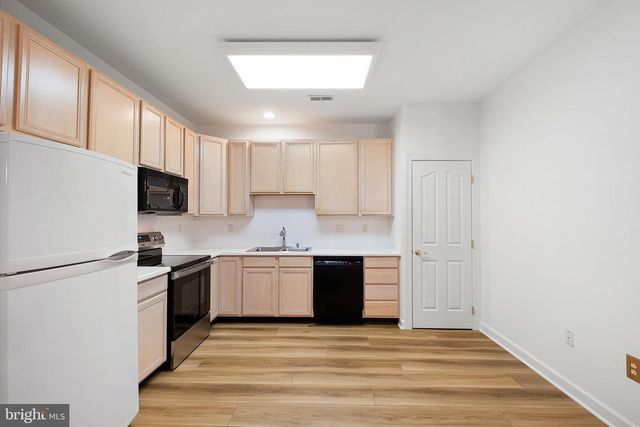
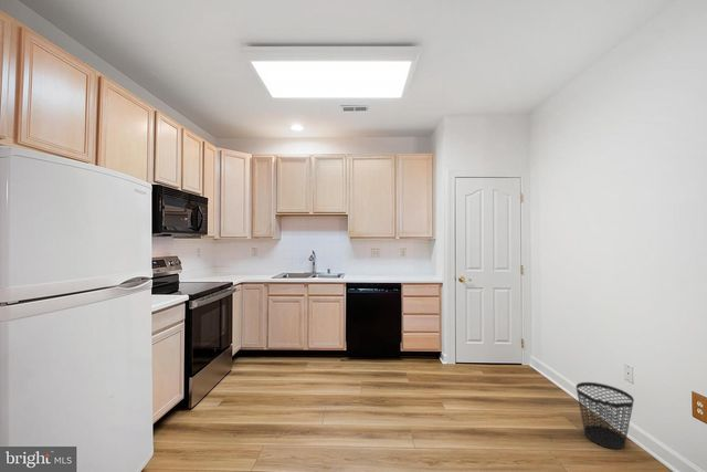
+ wastebasket (603, 416)
